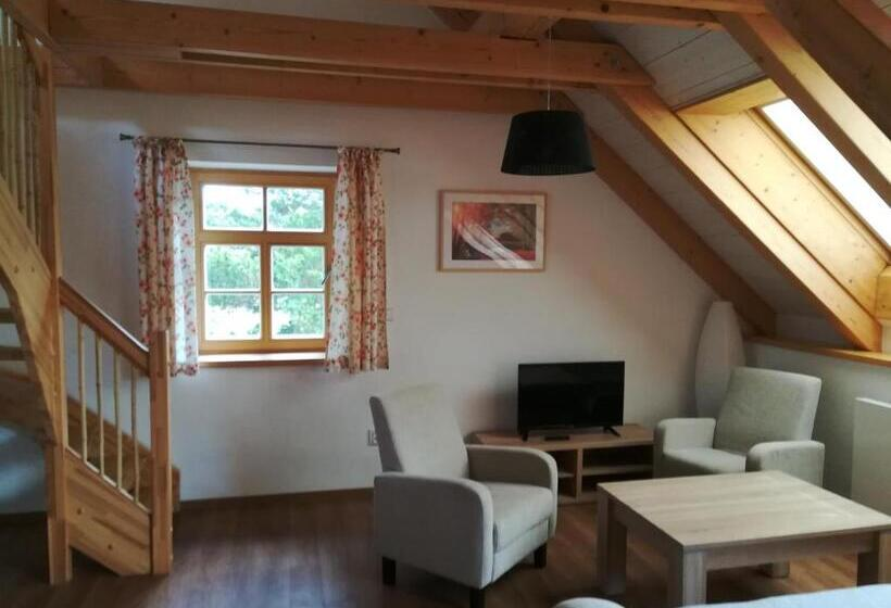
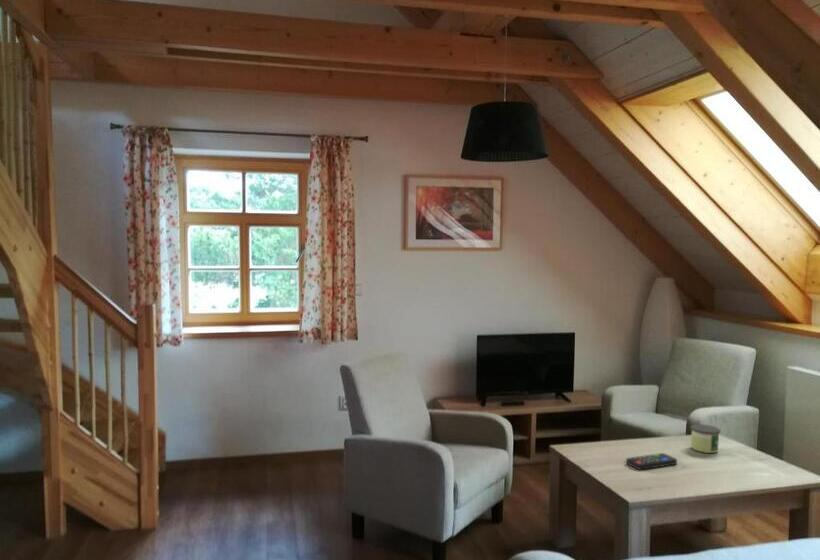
+ remote control (651, 460)
+ candle (704, 438)
